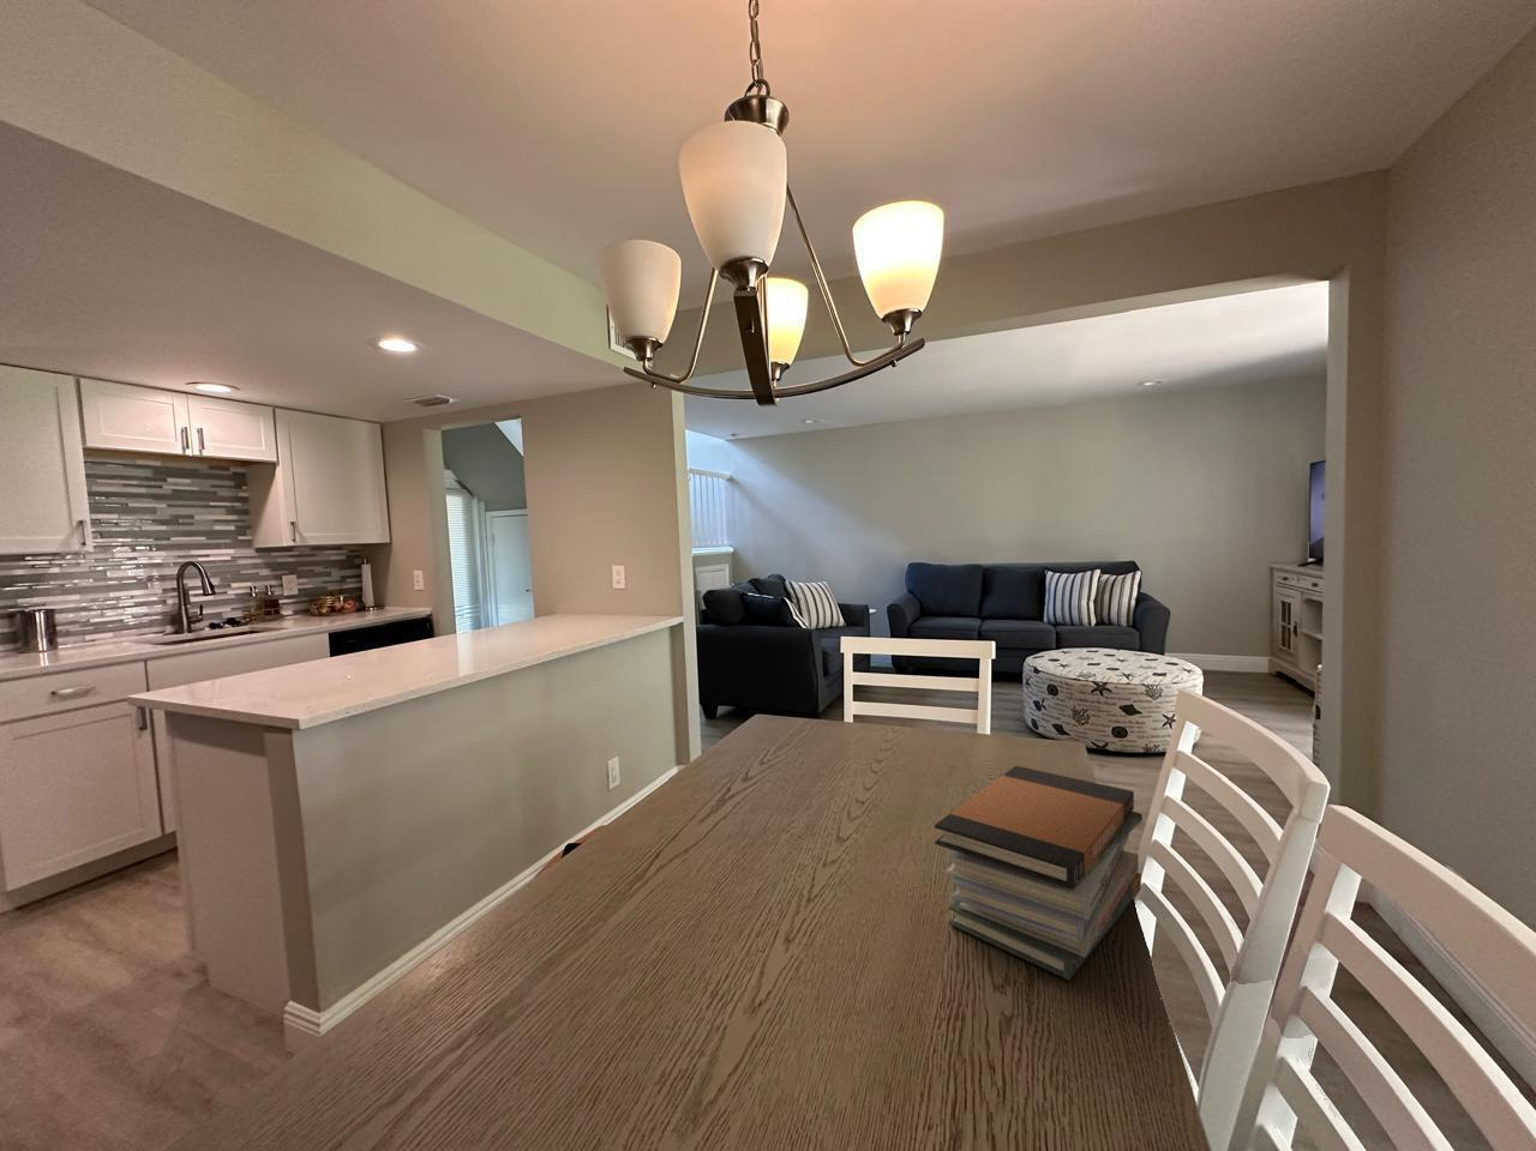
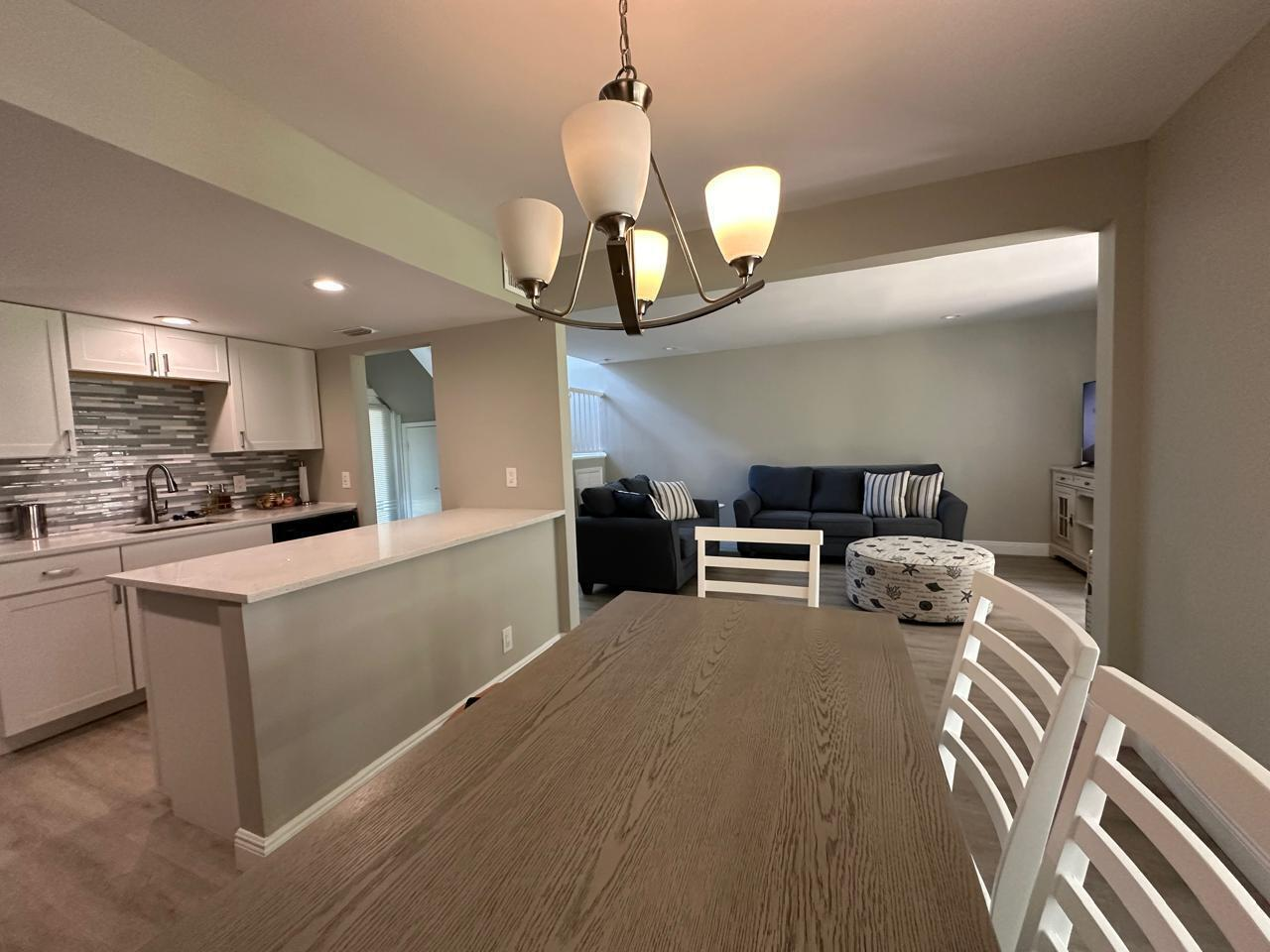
- book stack (1041, 857)
